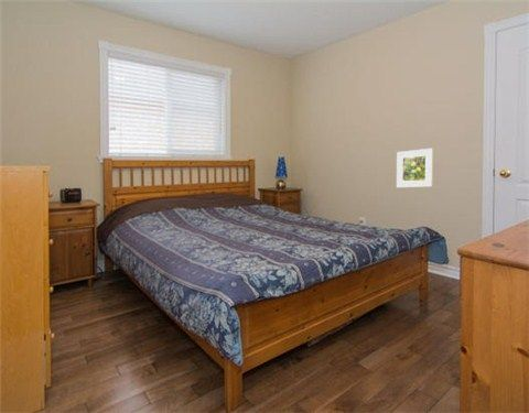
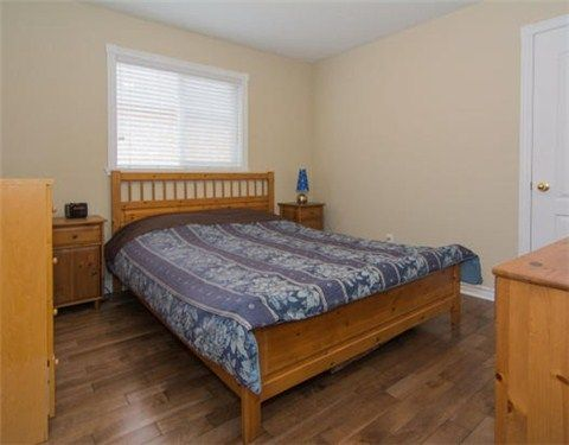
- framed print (413, 169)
